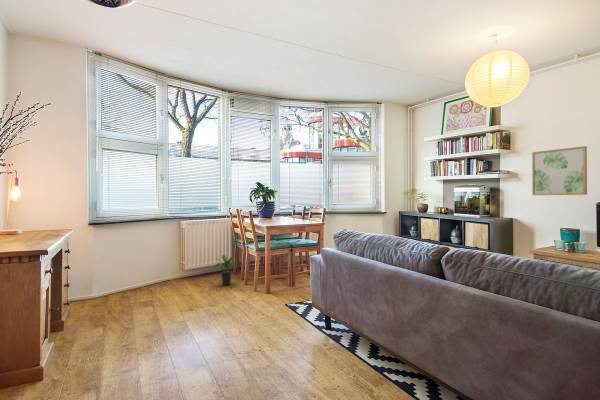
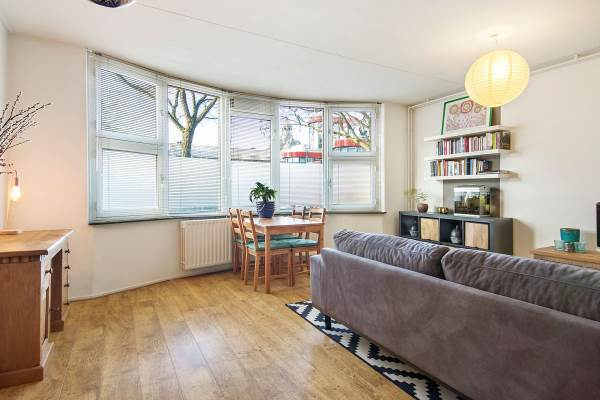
- wall art (558, 172)
- potted plant (226, 269)
